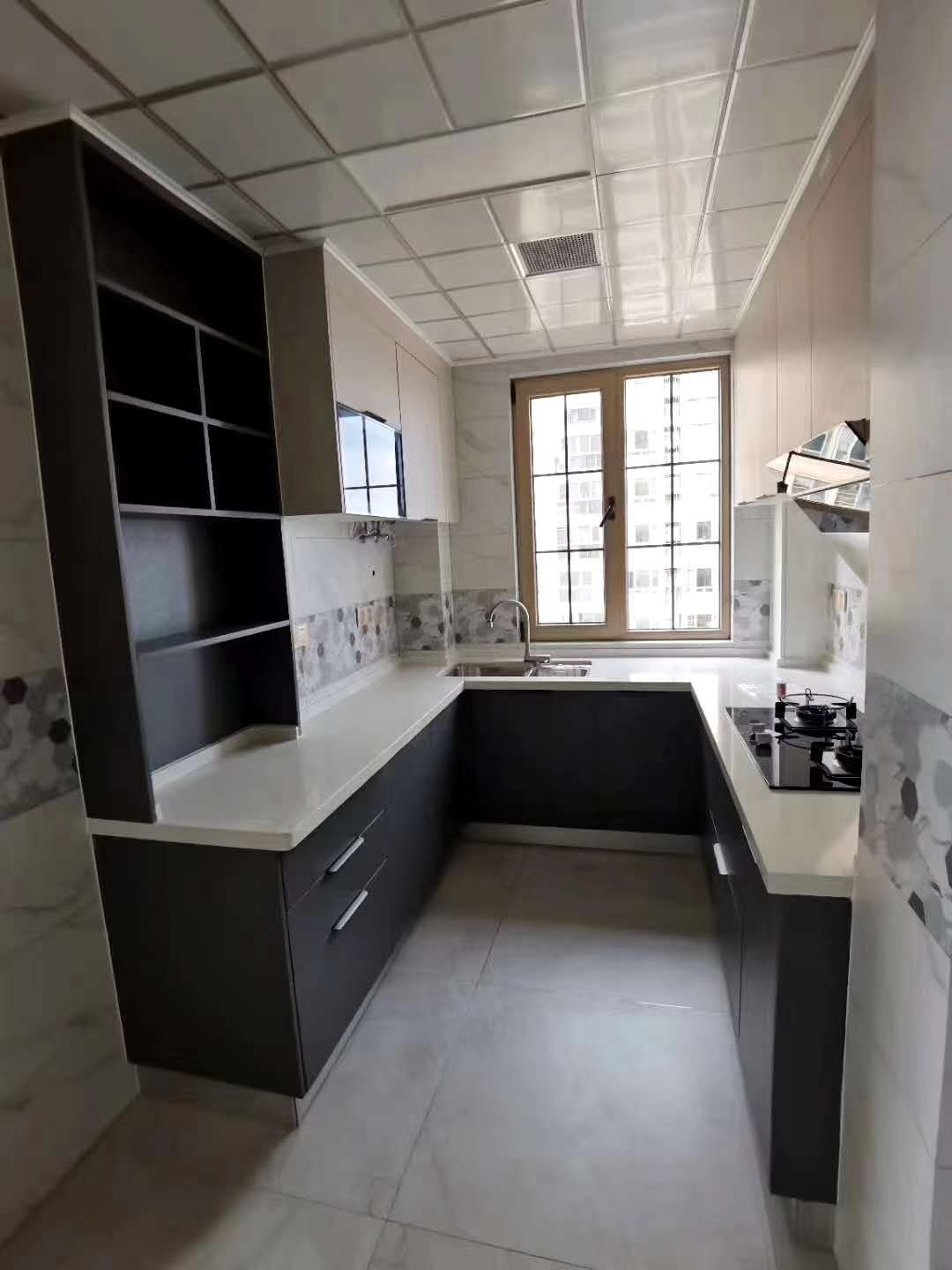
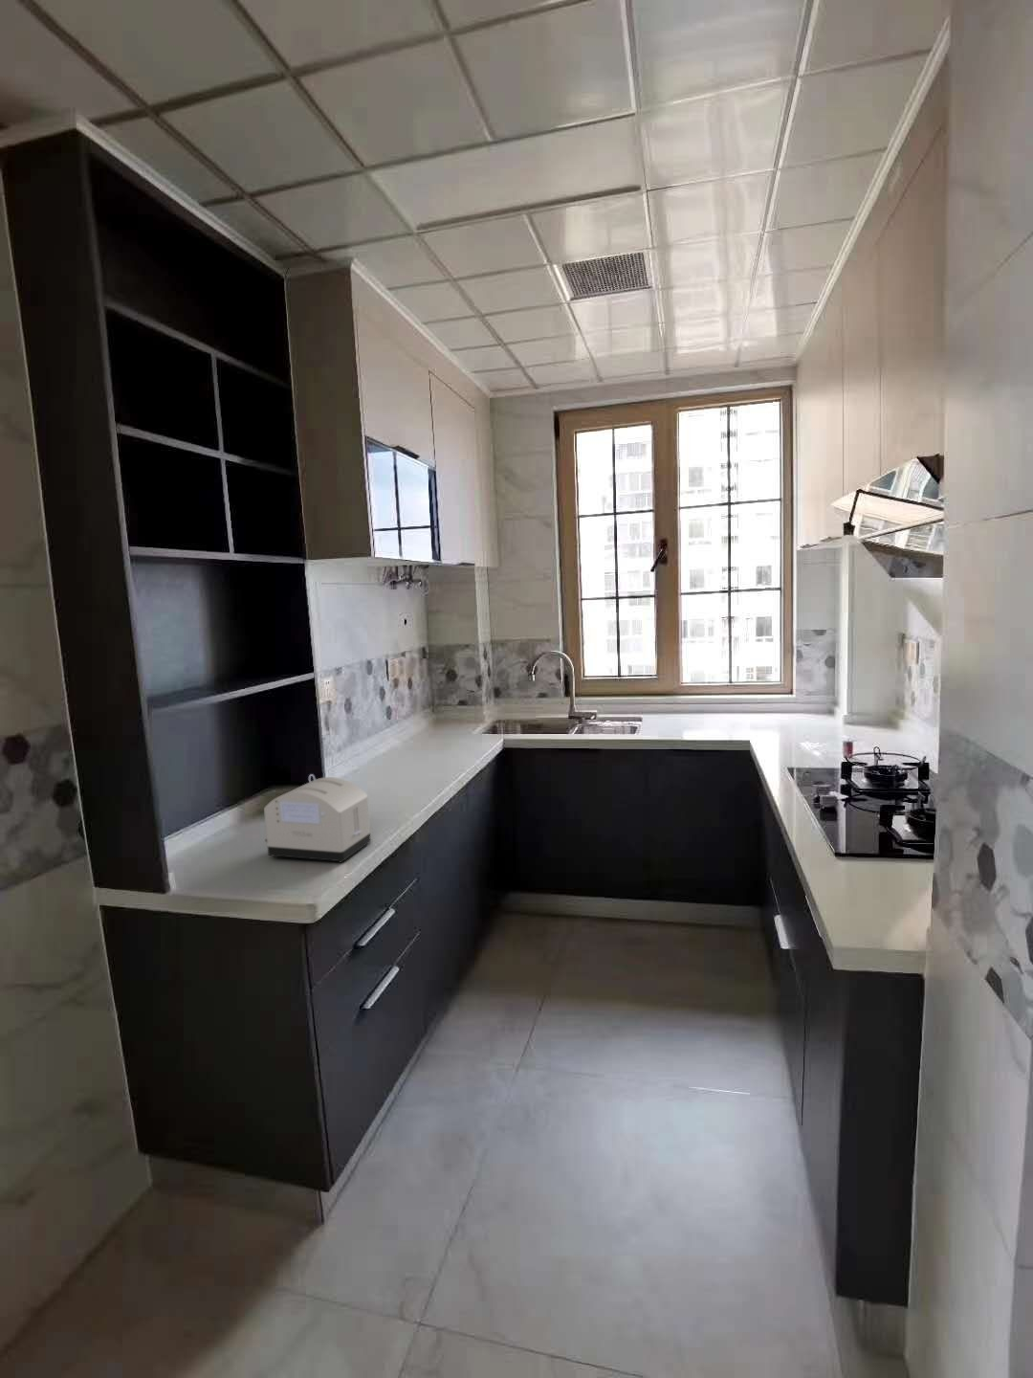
+ toaster (327, 812)
